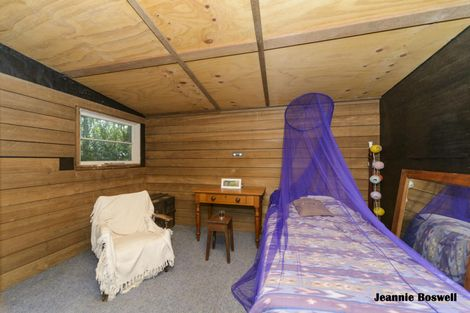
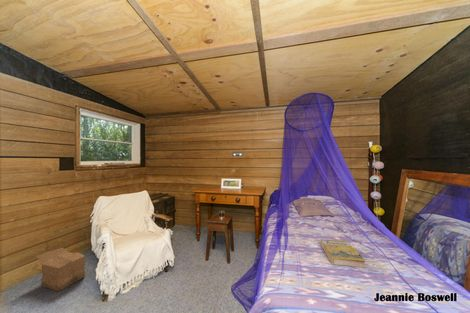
+ cardboard box (60, 266)
+ book (340, 251)
